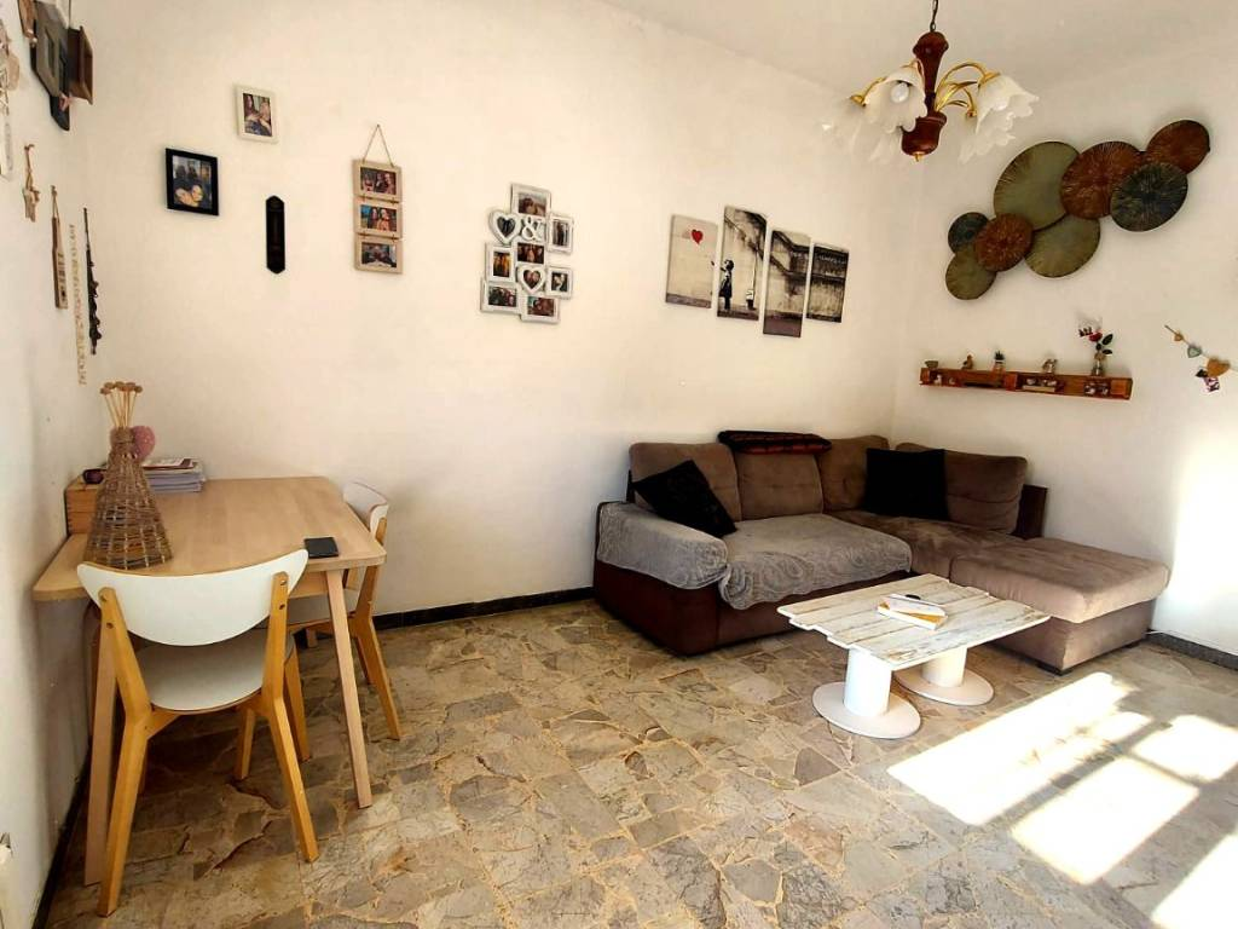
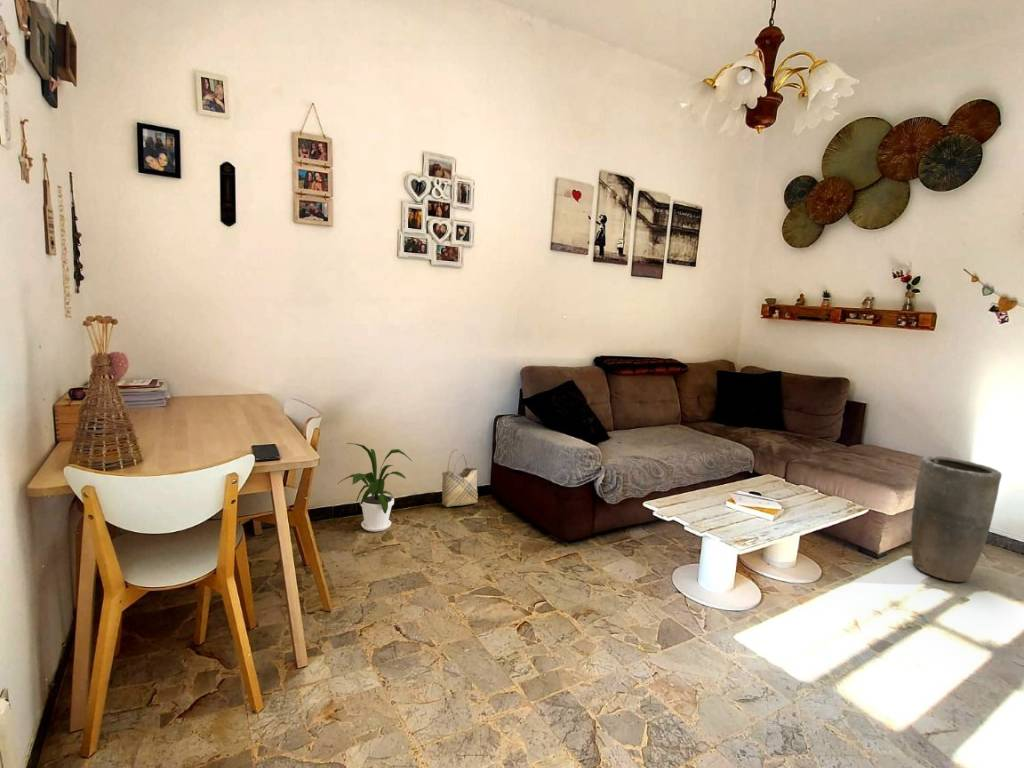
+ house plant (375, 485)
+ woven basket (459, 477)
+ vase (950, 518)
